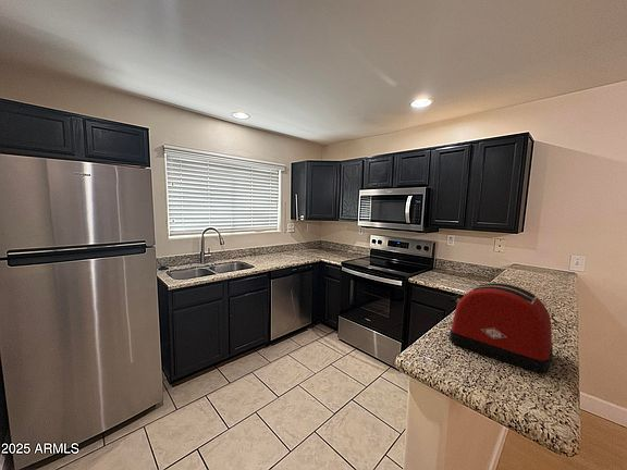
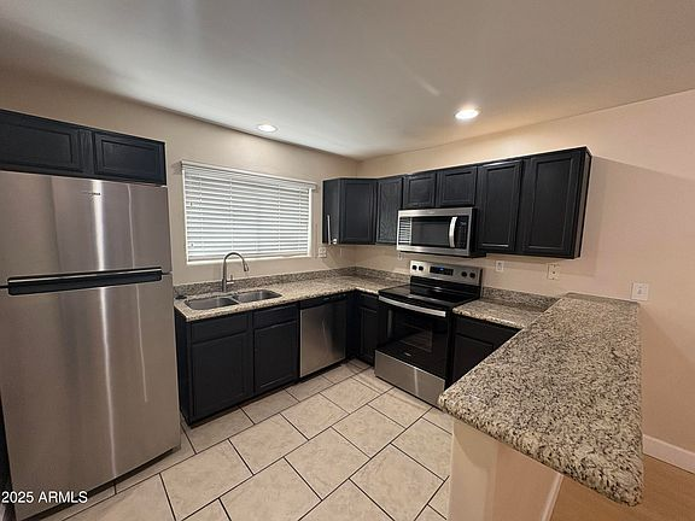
- toaster (497, 317)
